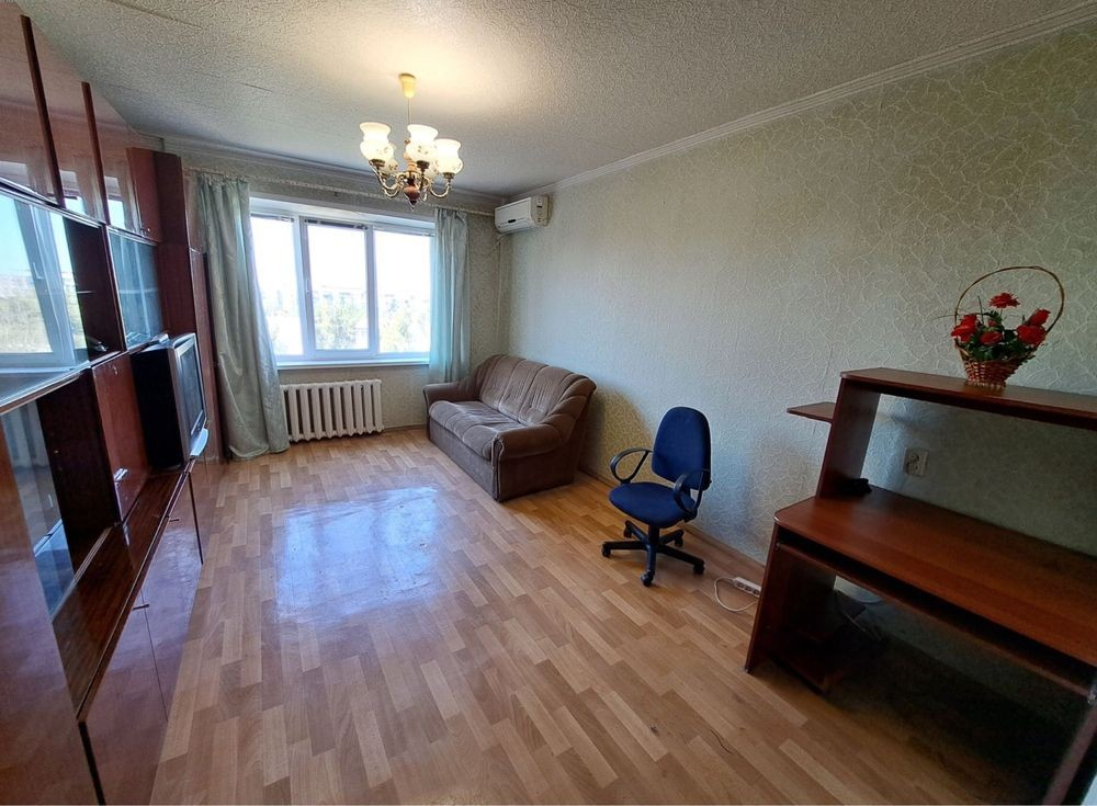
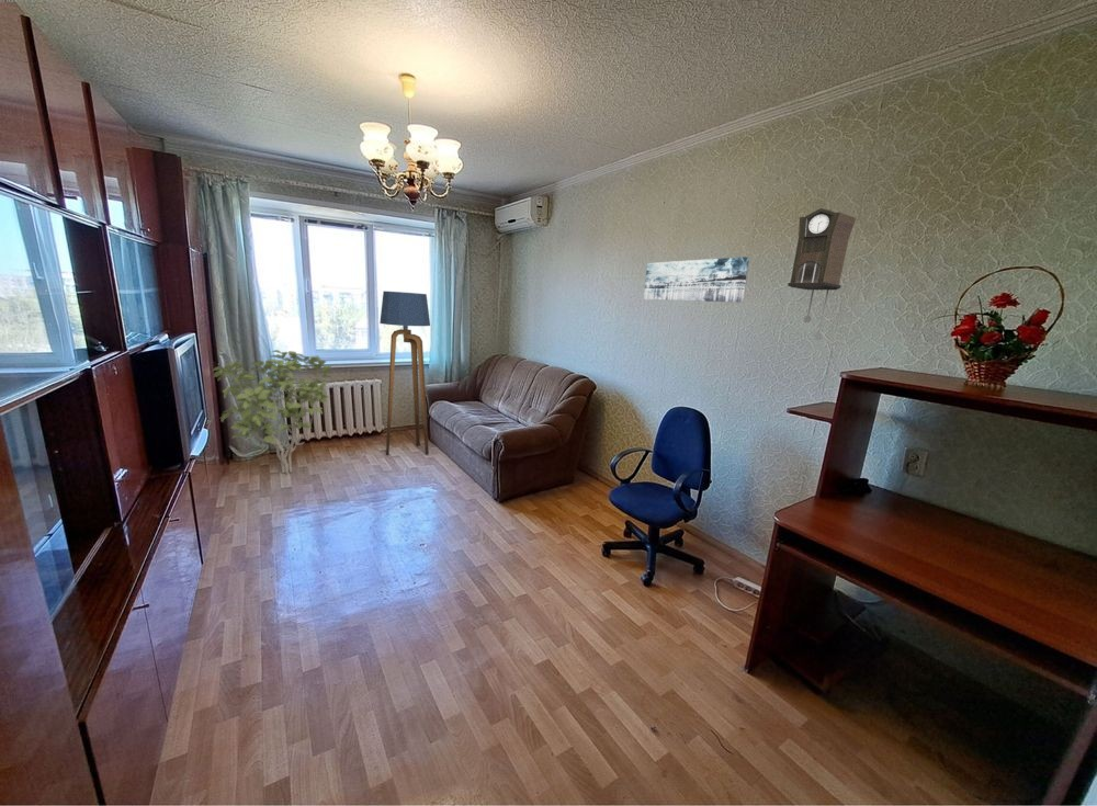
+ shrub (283, 413)
+ pendulum clock (815, 276)
+ floor lamp (412, 375)
+ wall art (690, 281)
